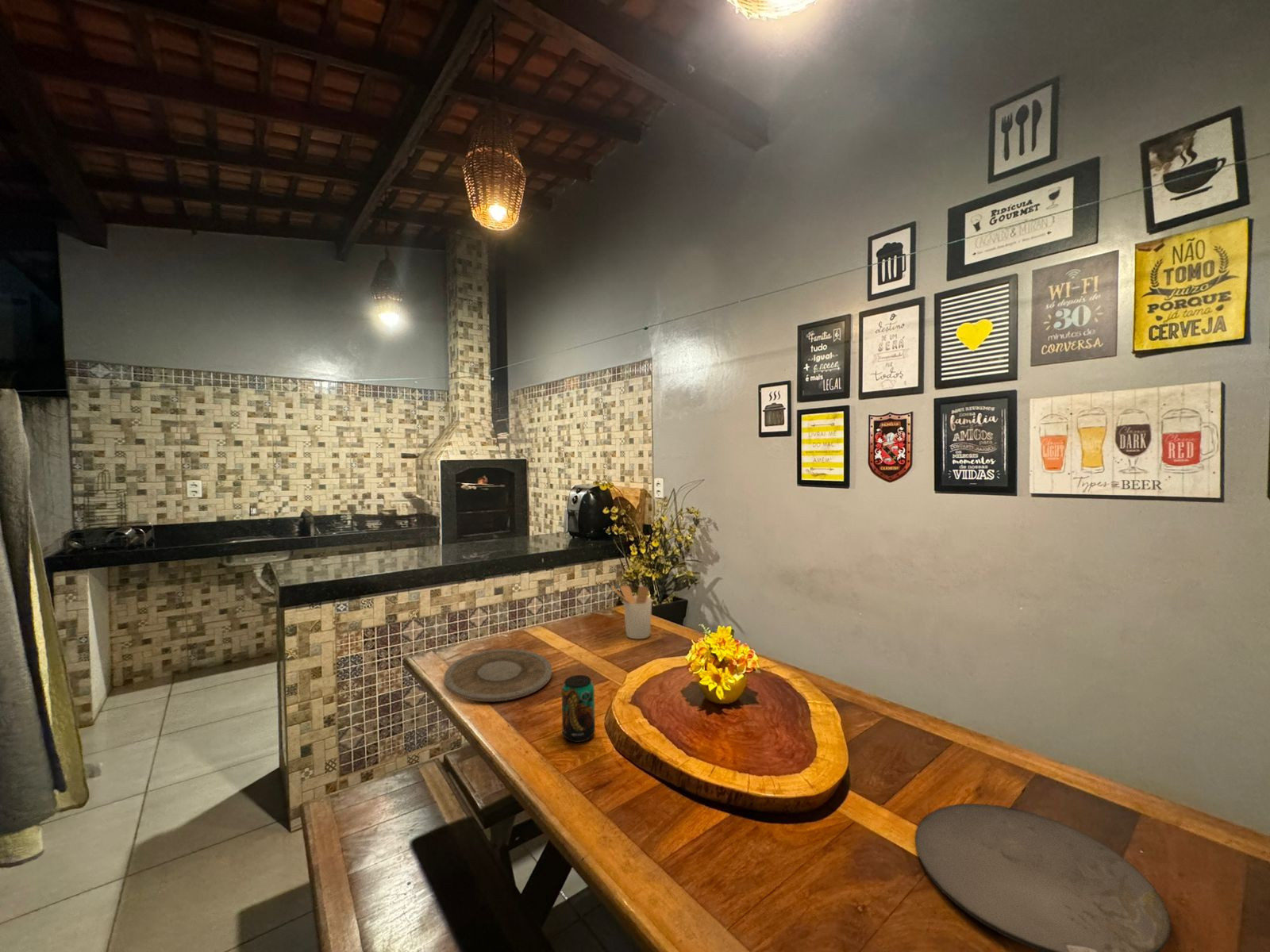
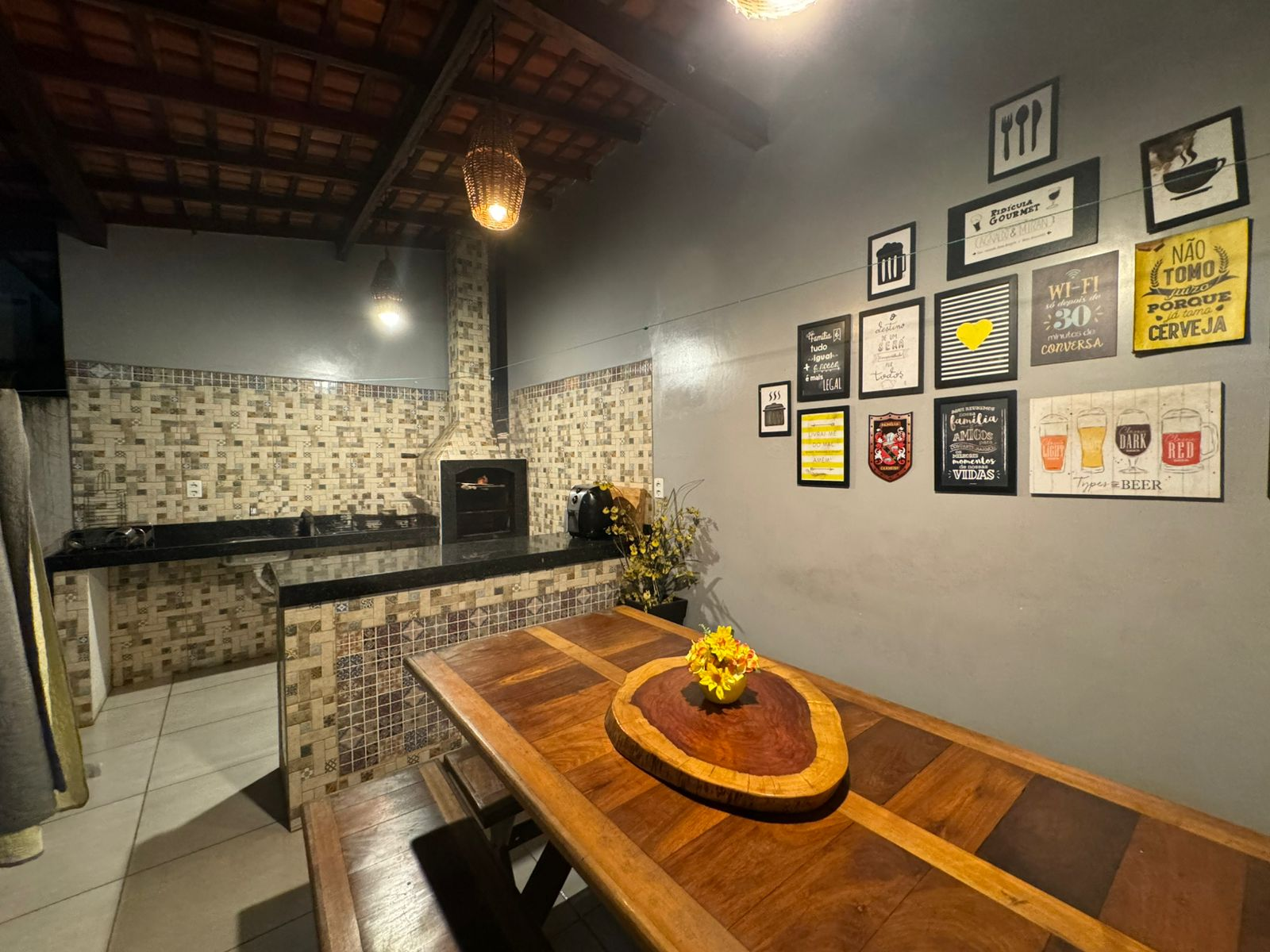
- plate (499, 671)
- plate (1027, 869)
- beverage can (578, 708)
- utensil holder (630, 609)
